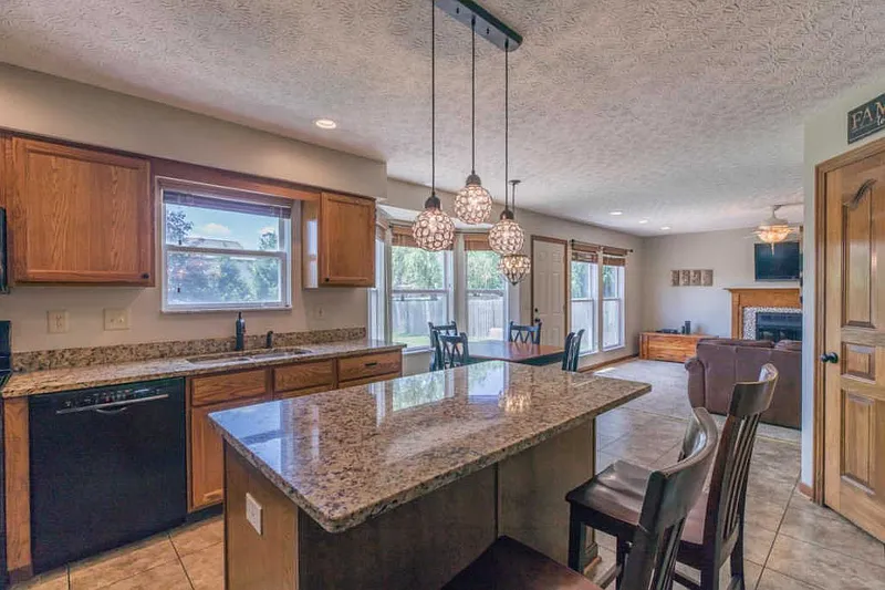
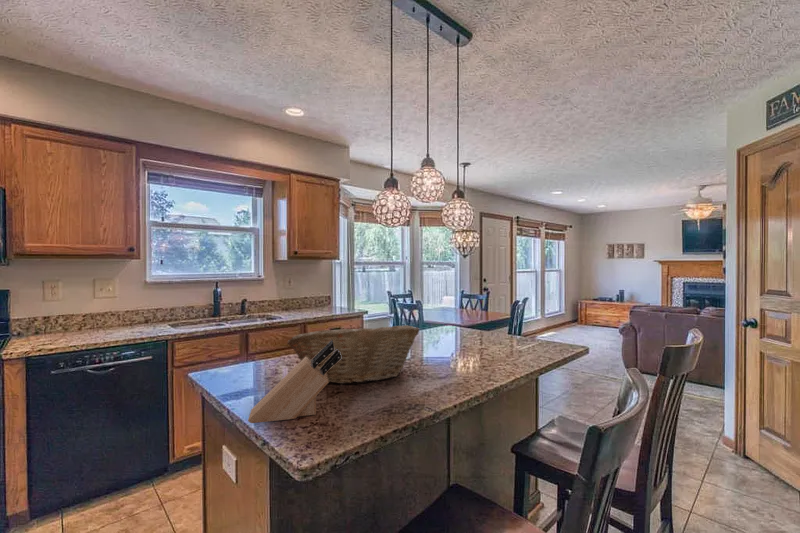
+ knife block (296, 377)
+ fruit basket (355, 347)
